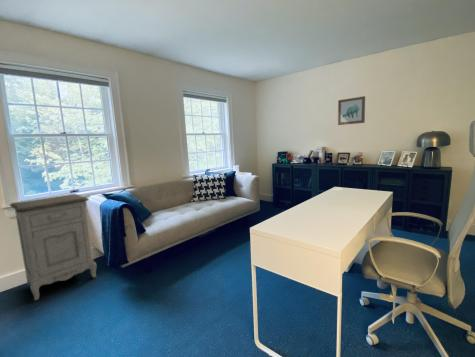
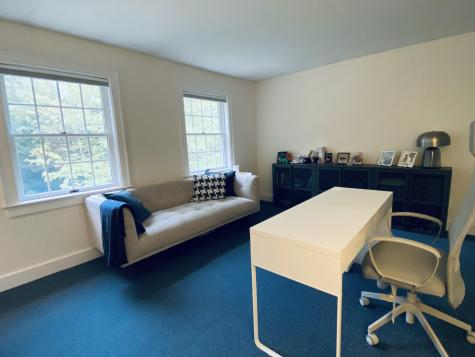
- nightstand (57, 242)
- wall art (351, 111)
